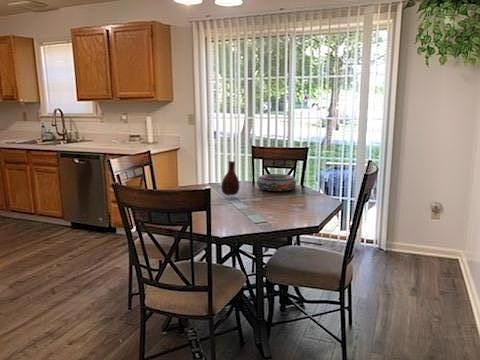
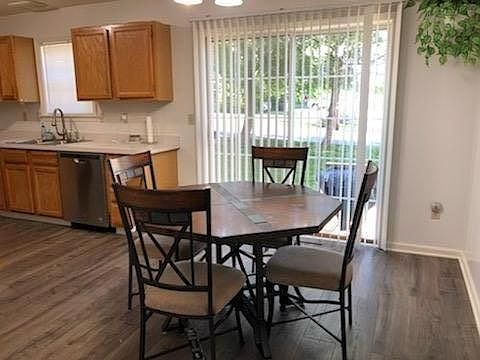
- vase (224, 180)
- bowl (276, 182)
